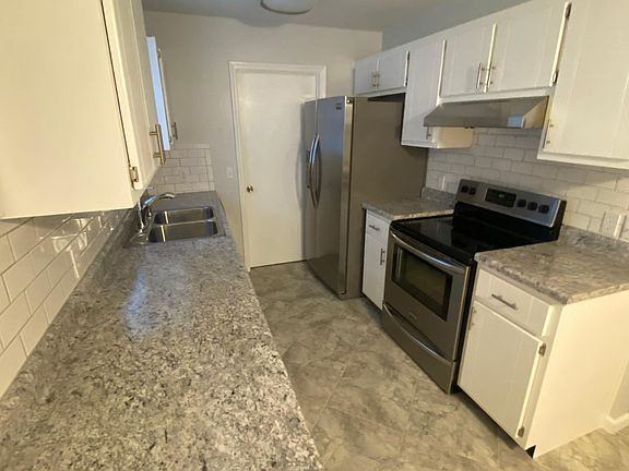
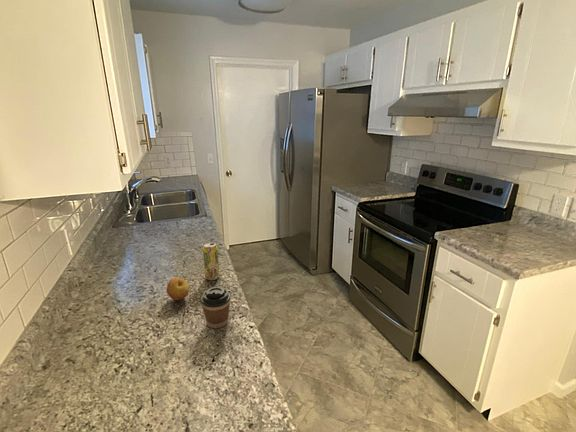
+ coffee cup (216, 305)
+ beverage can (211, 260)
+ apple (178, 289)
